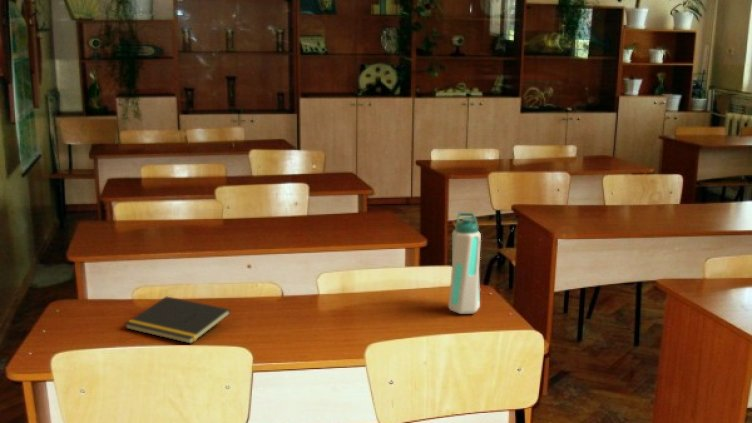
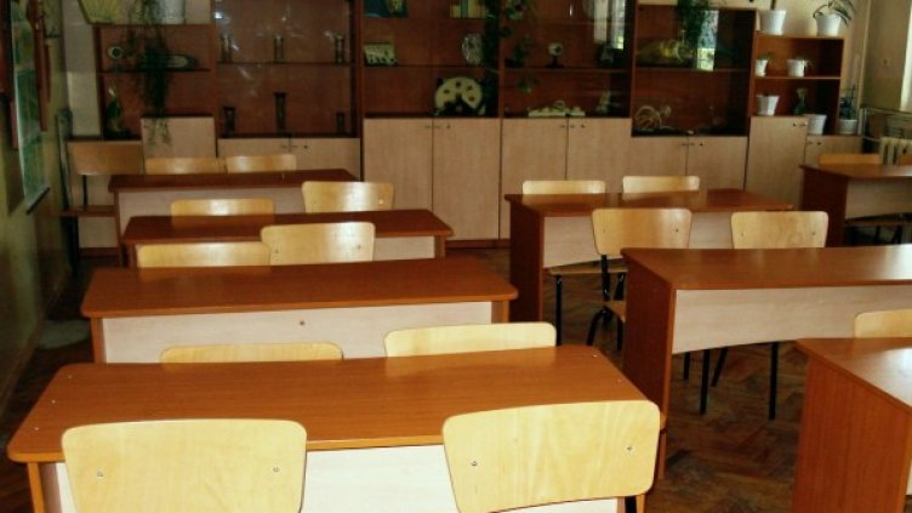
- water bottle (465, 263)
- notepad (178, 318)
